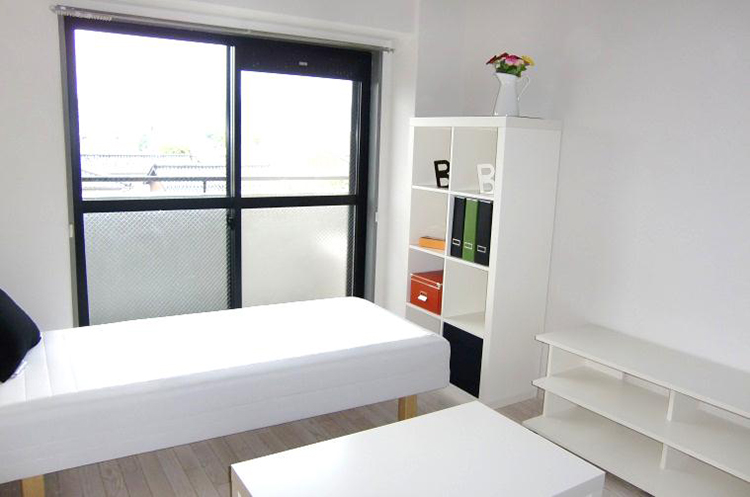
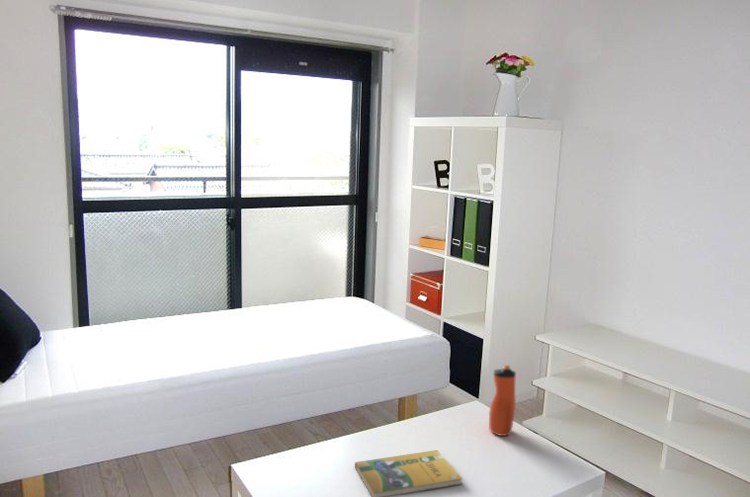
+ booklet (407, 472)
+ water bottle (503, 398)
